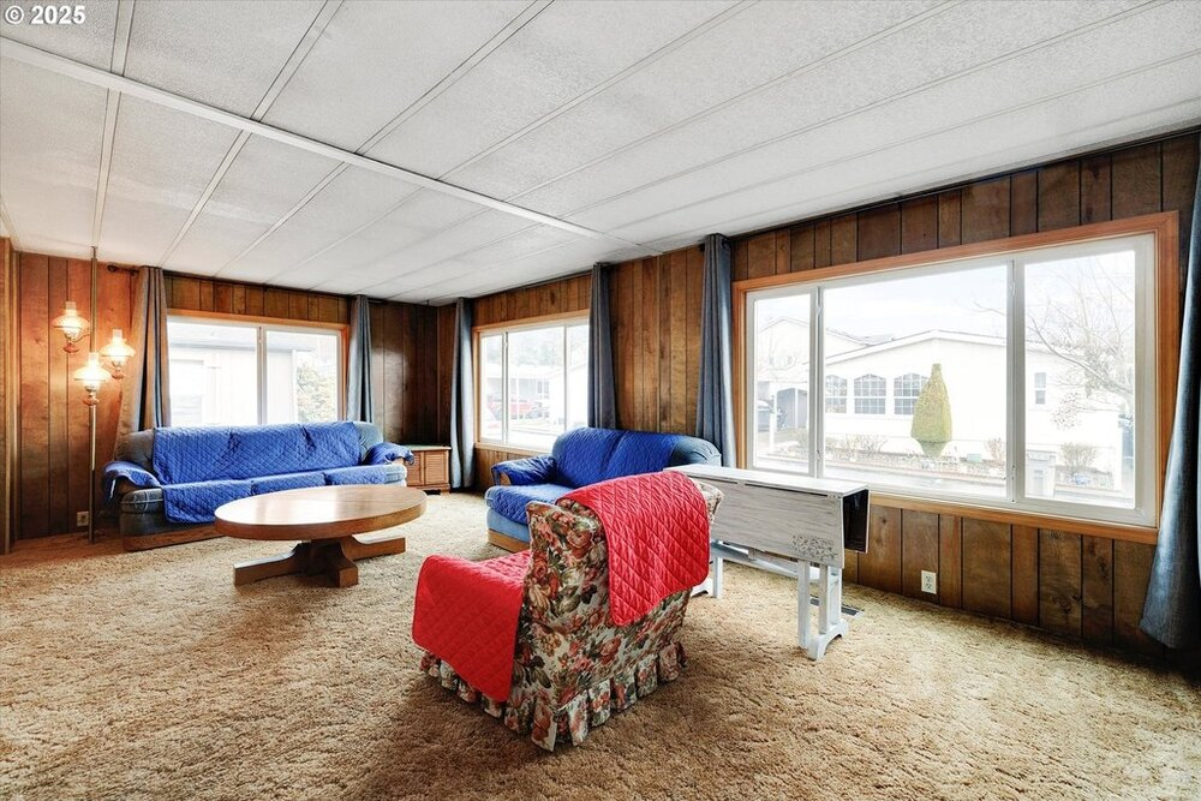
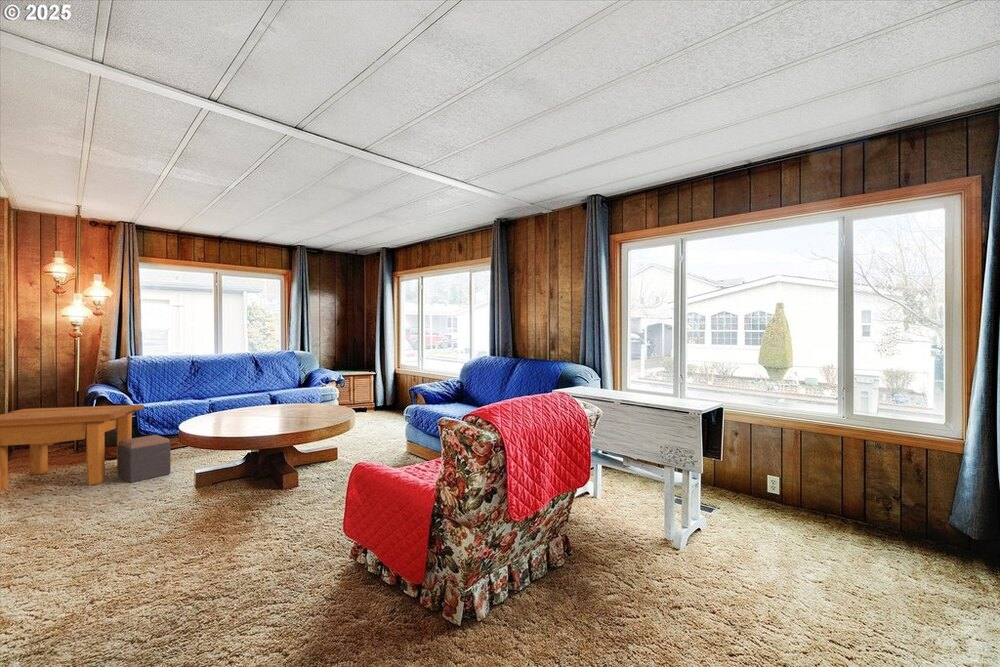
+ side table (67, 440)
+ footstool (144, 456)
